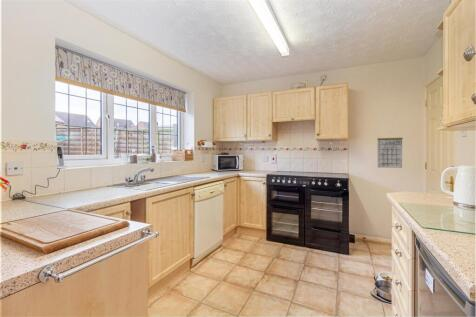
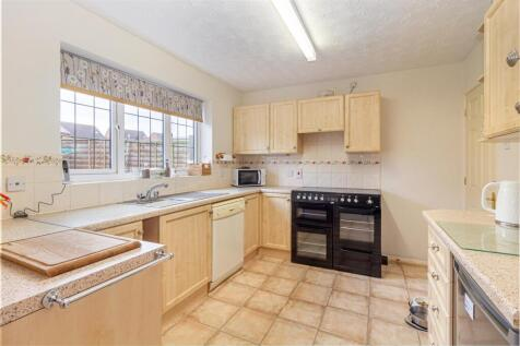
- calendar (389, 149)
